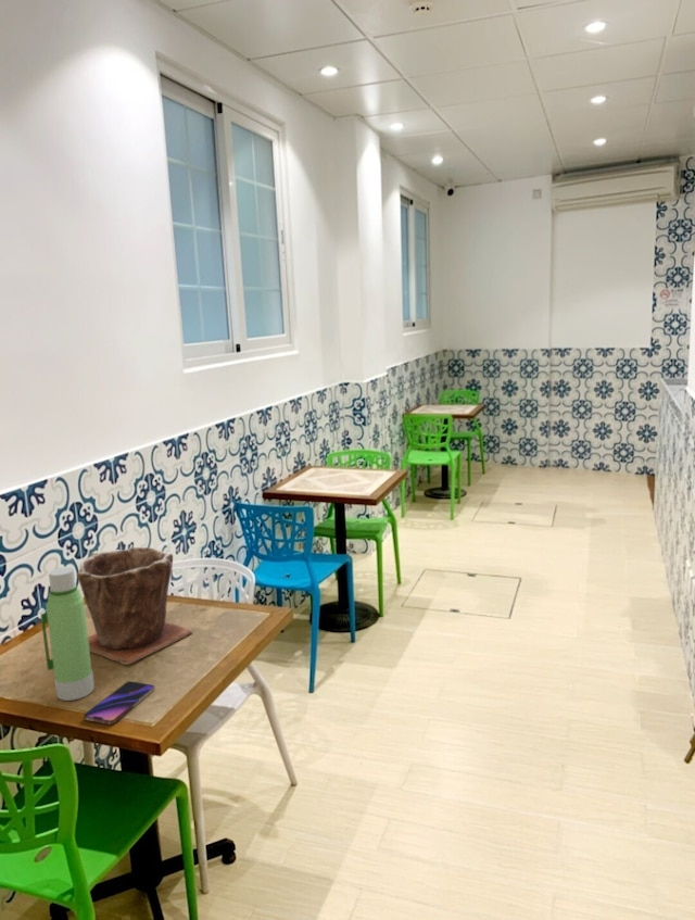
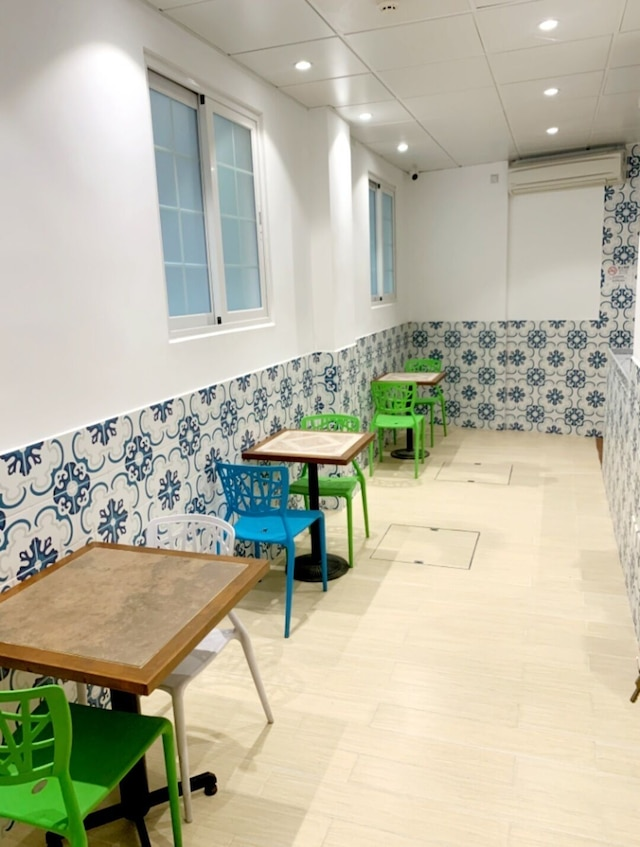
- water bottle (66, 632)
- plant pot (130, 597)
- smartphone (121, 702)
